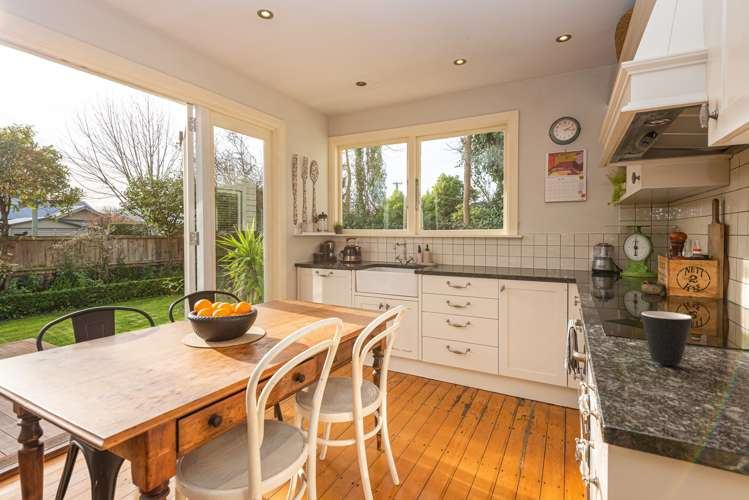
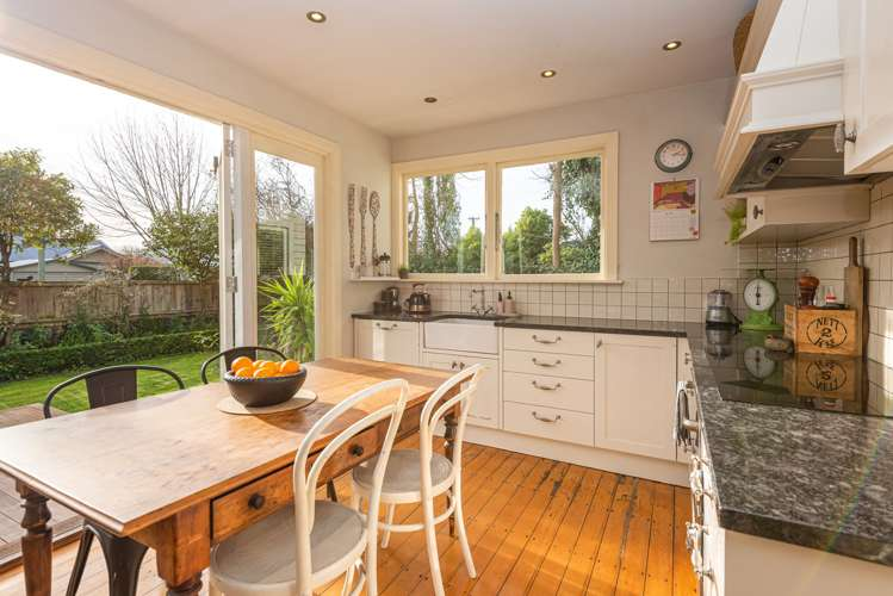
- mug (666, 338)
